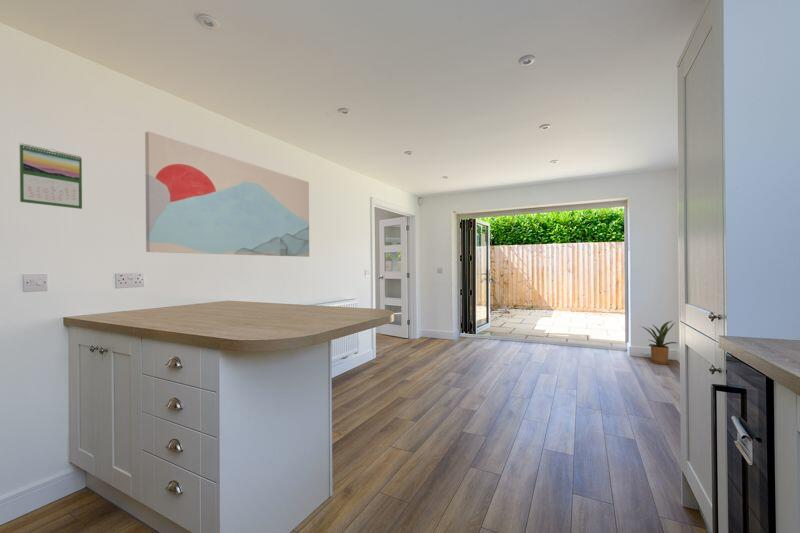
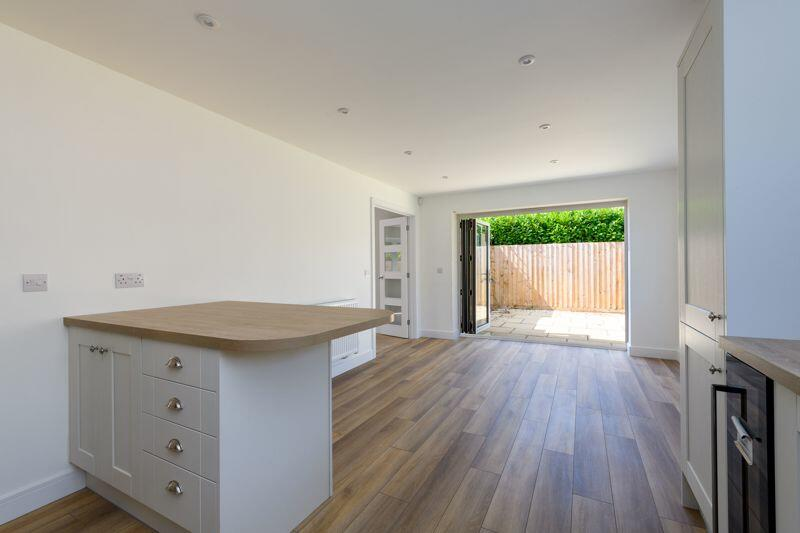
- calendar (52, 177)
- wall art (246, 208)
- house plant (657, 341)
